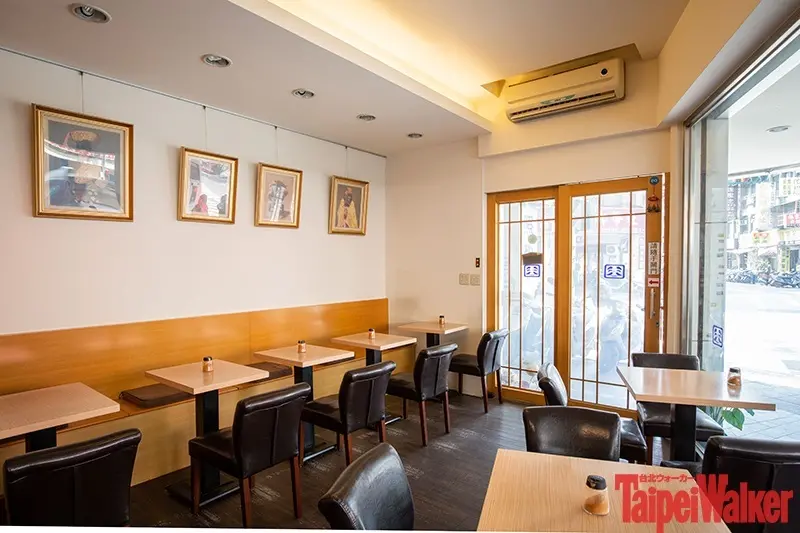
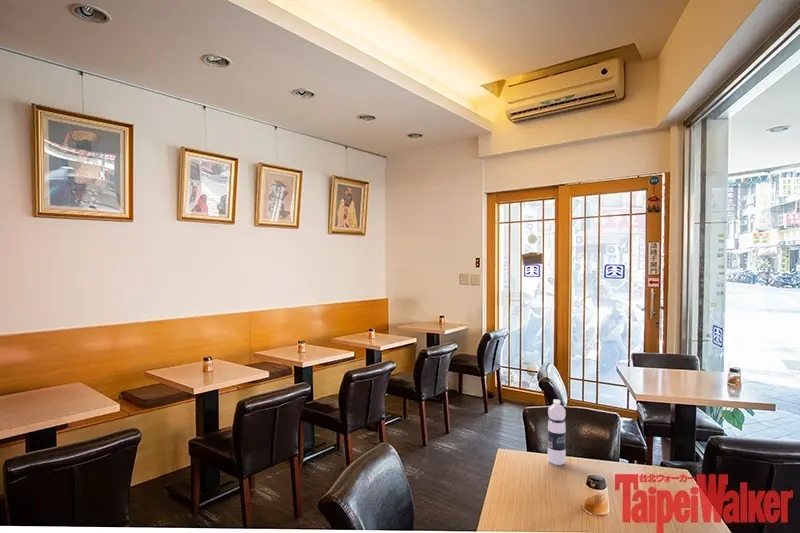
+ water bottle (556, 431)
